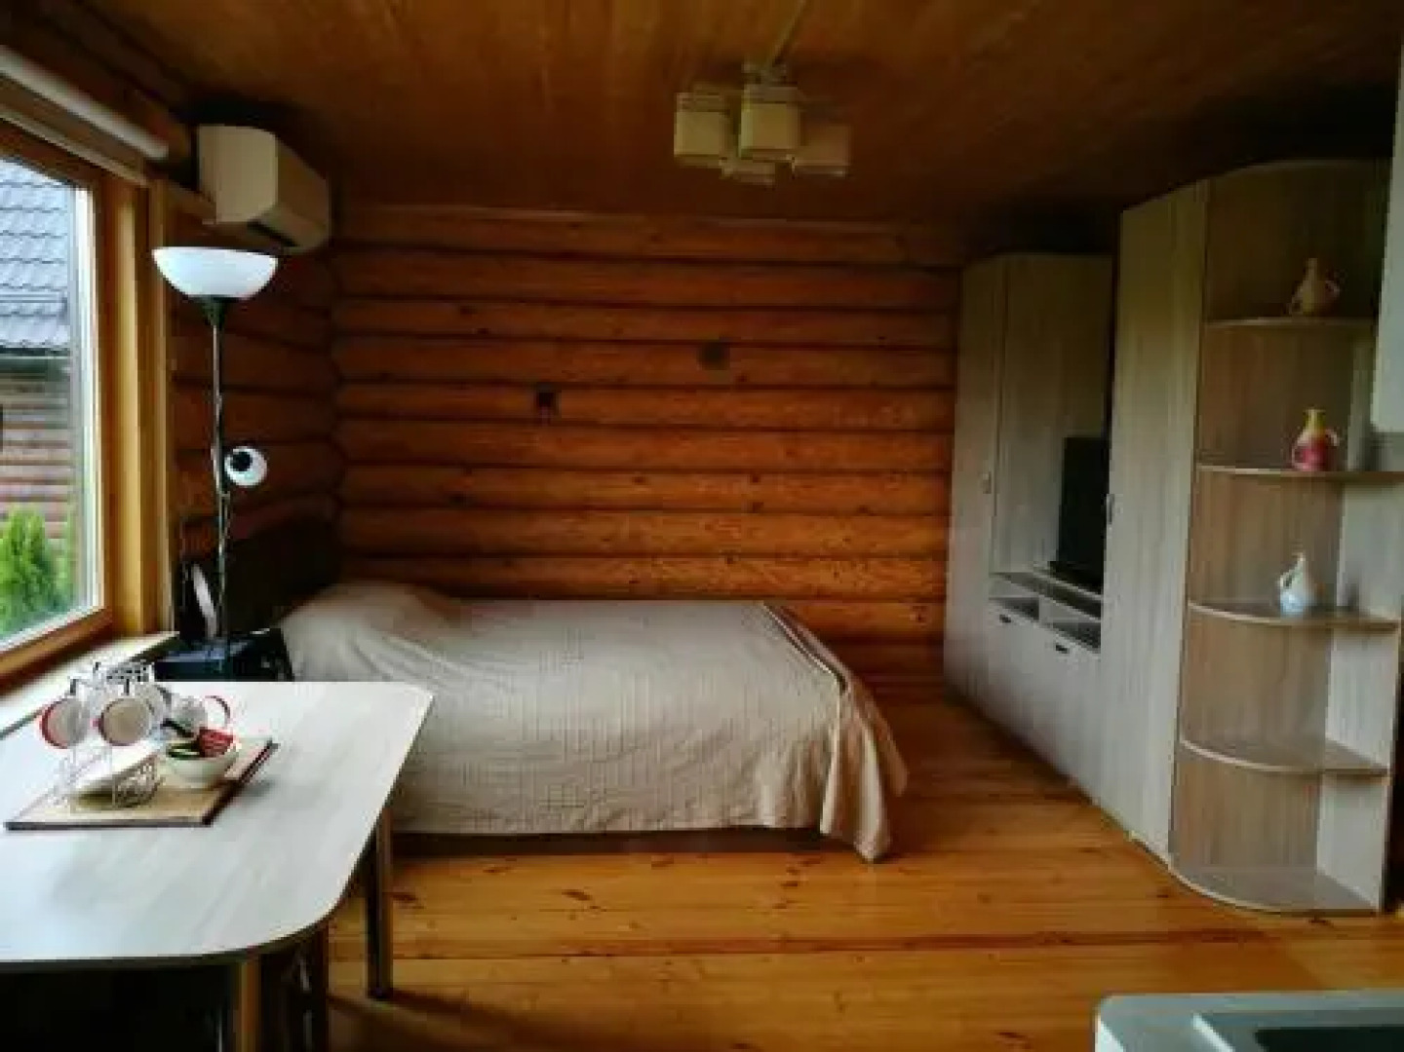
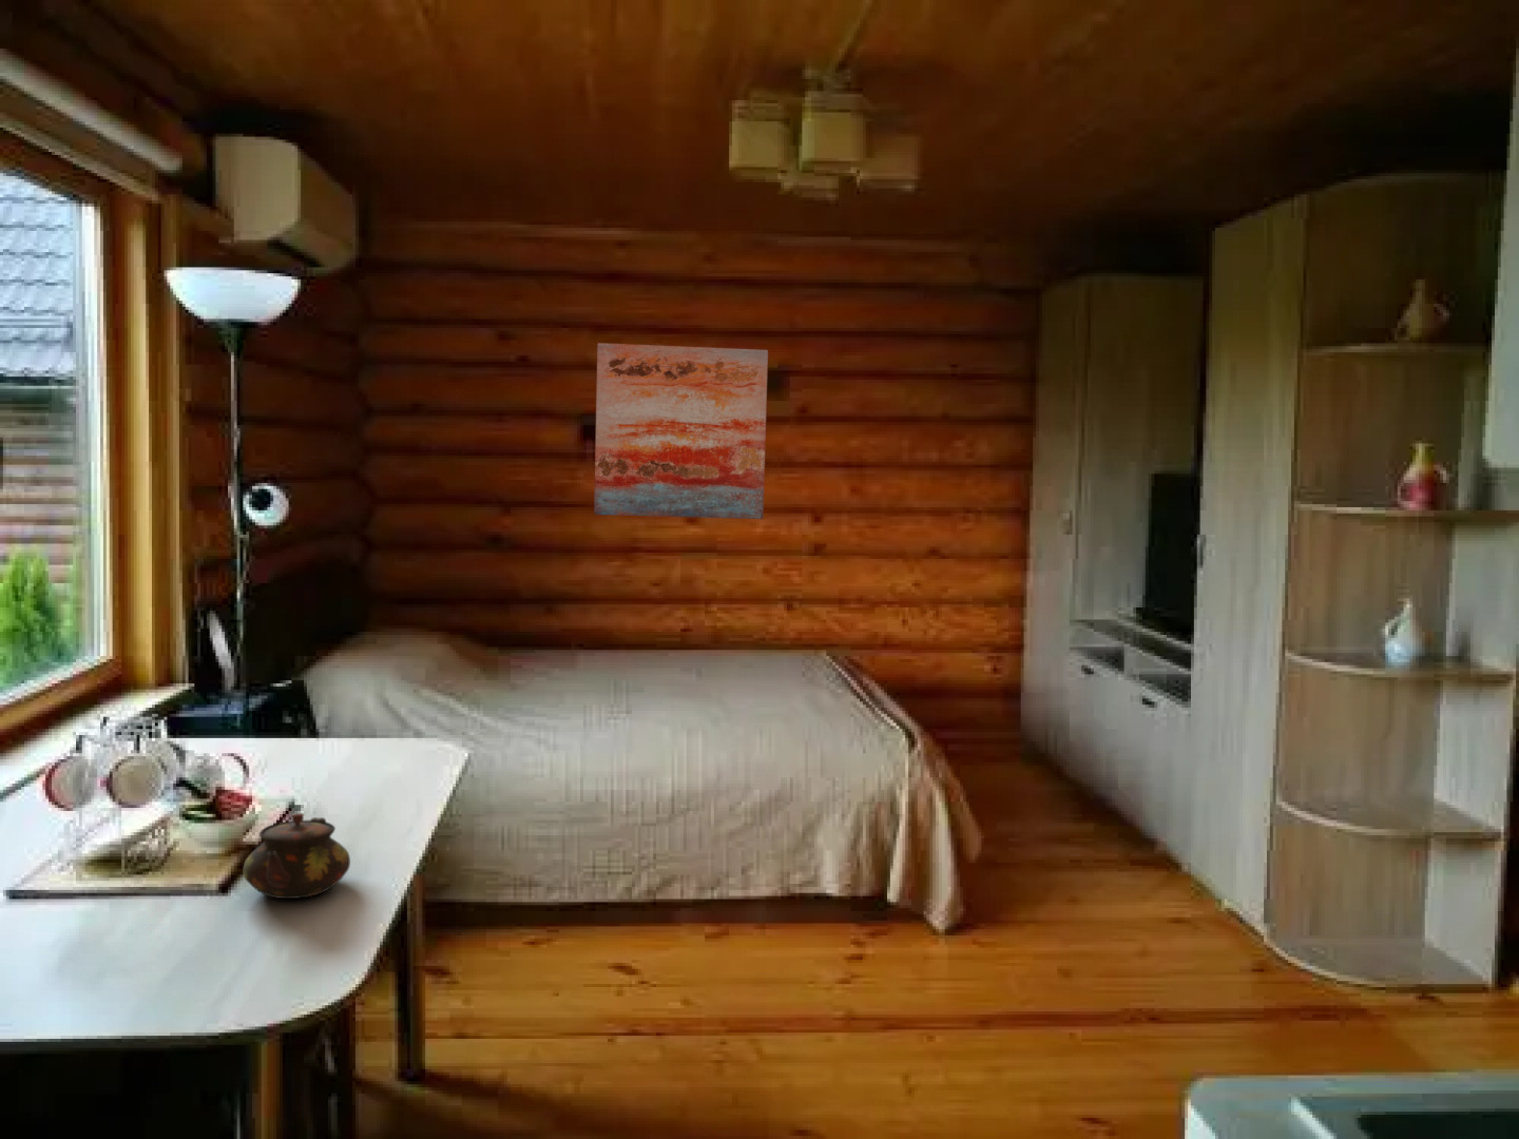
+ teapot (297, 851)
+ wall art (681, 432)
